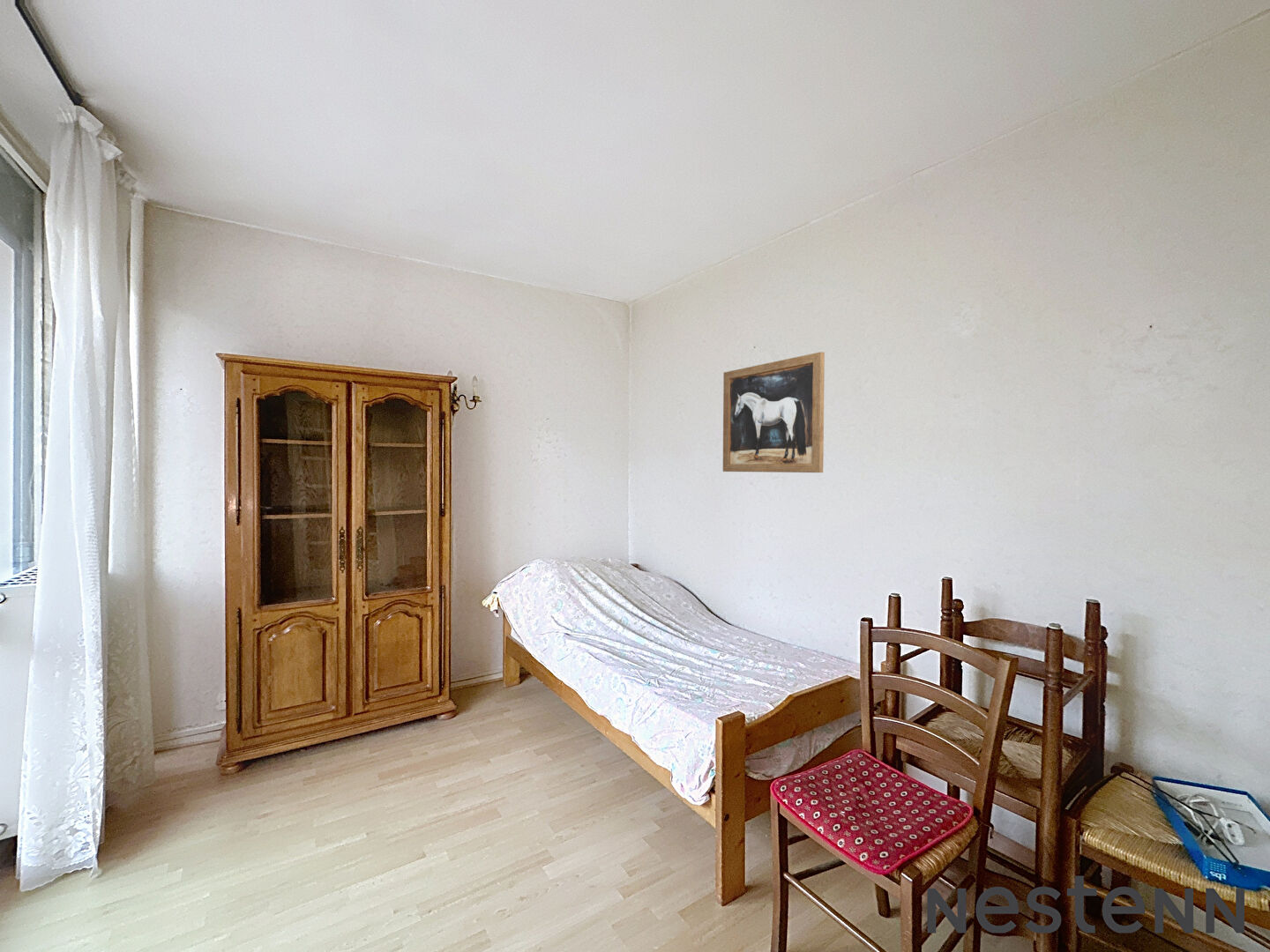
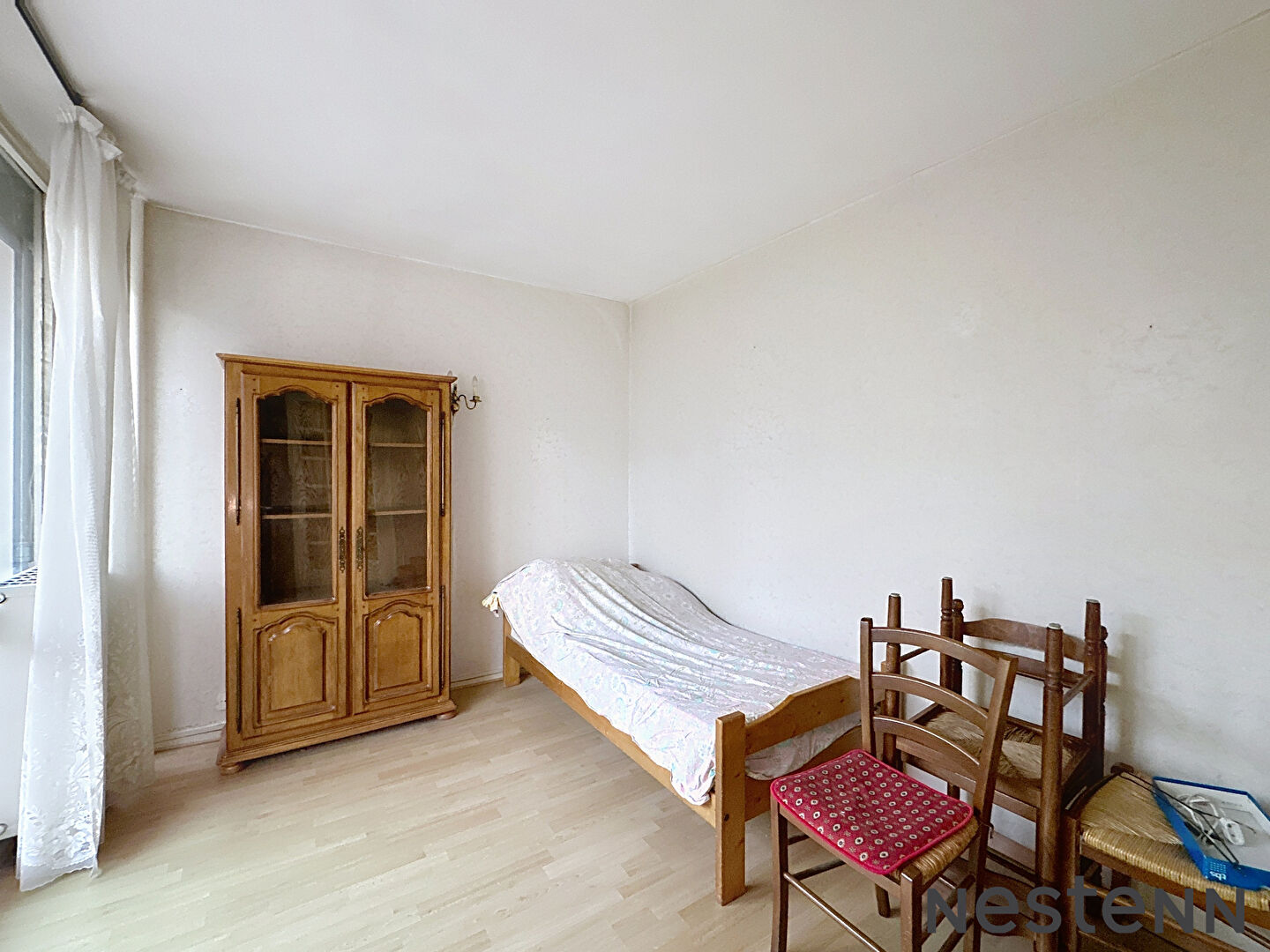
- wall art (768, 417)
